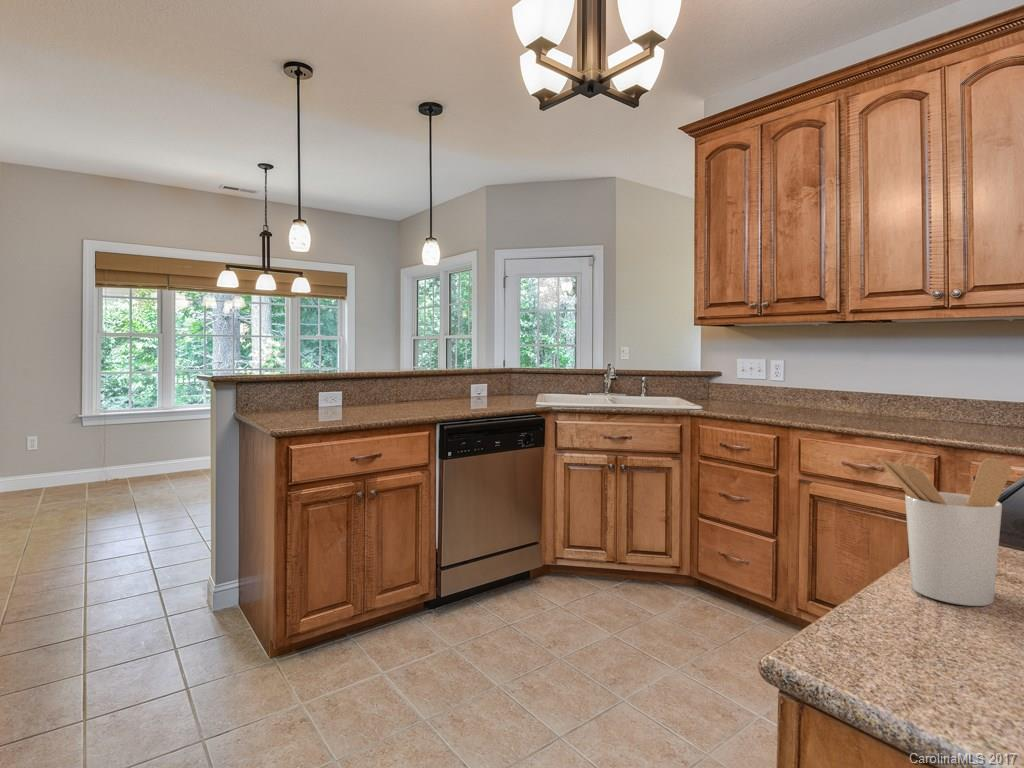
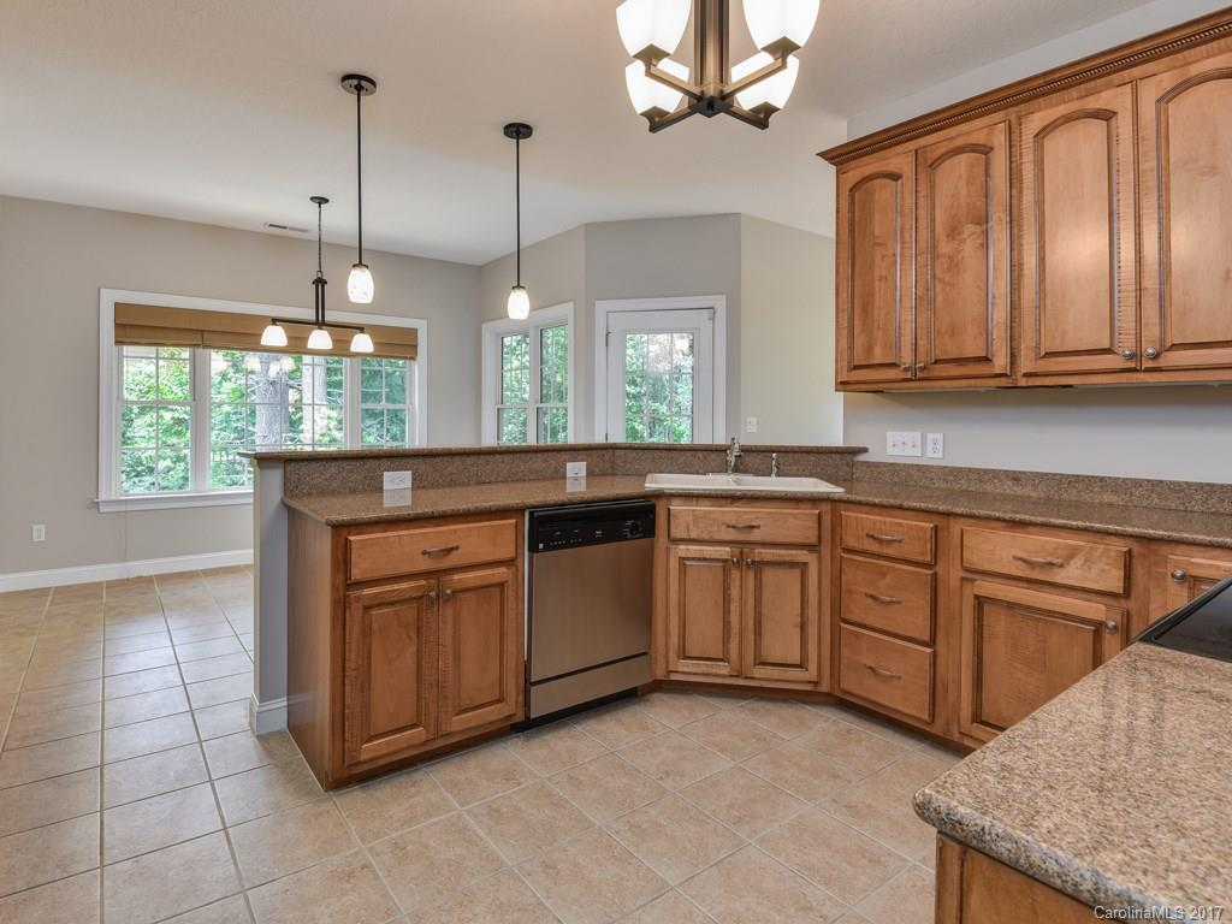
- utensil holder (935, 524)
